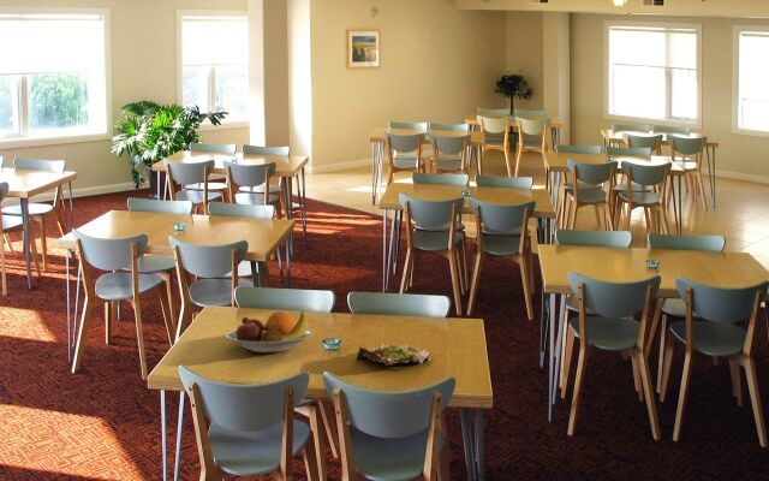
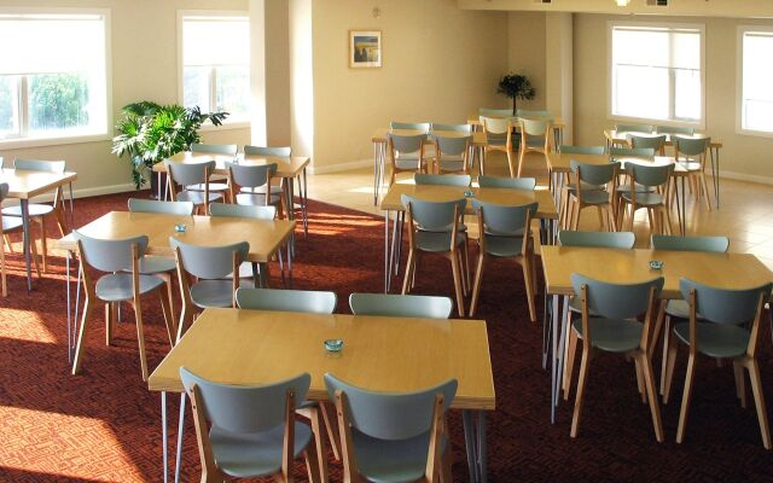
- salad plate (395, 352)
- fruit bowl (269, 329)
